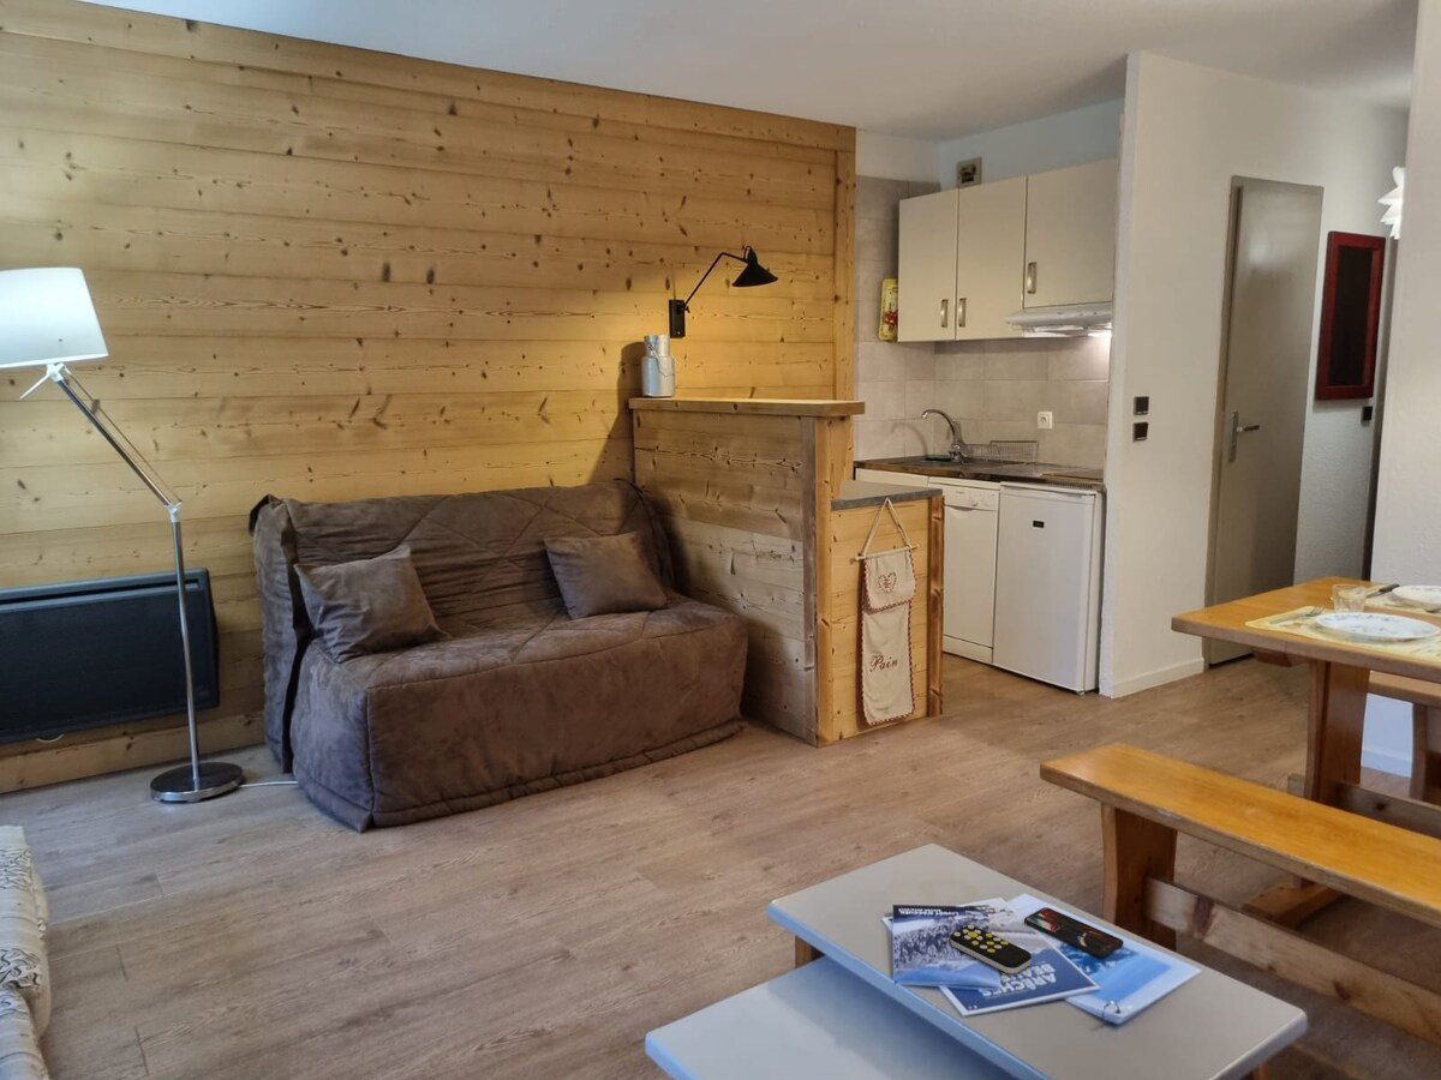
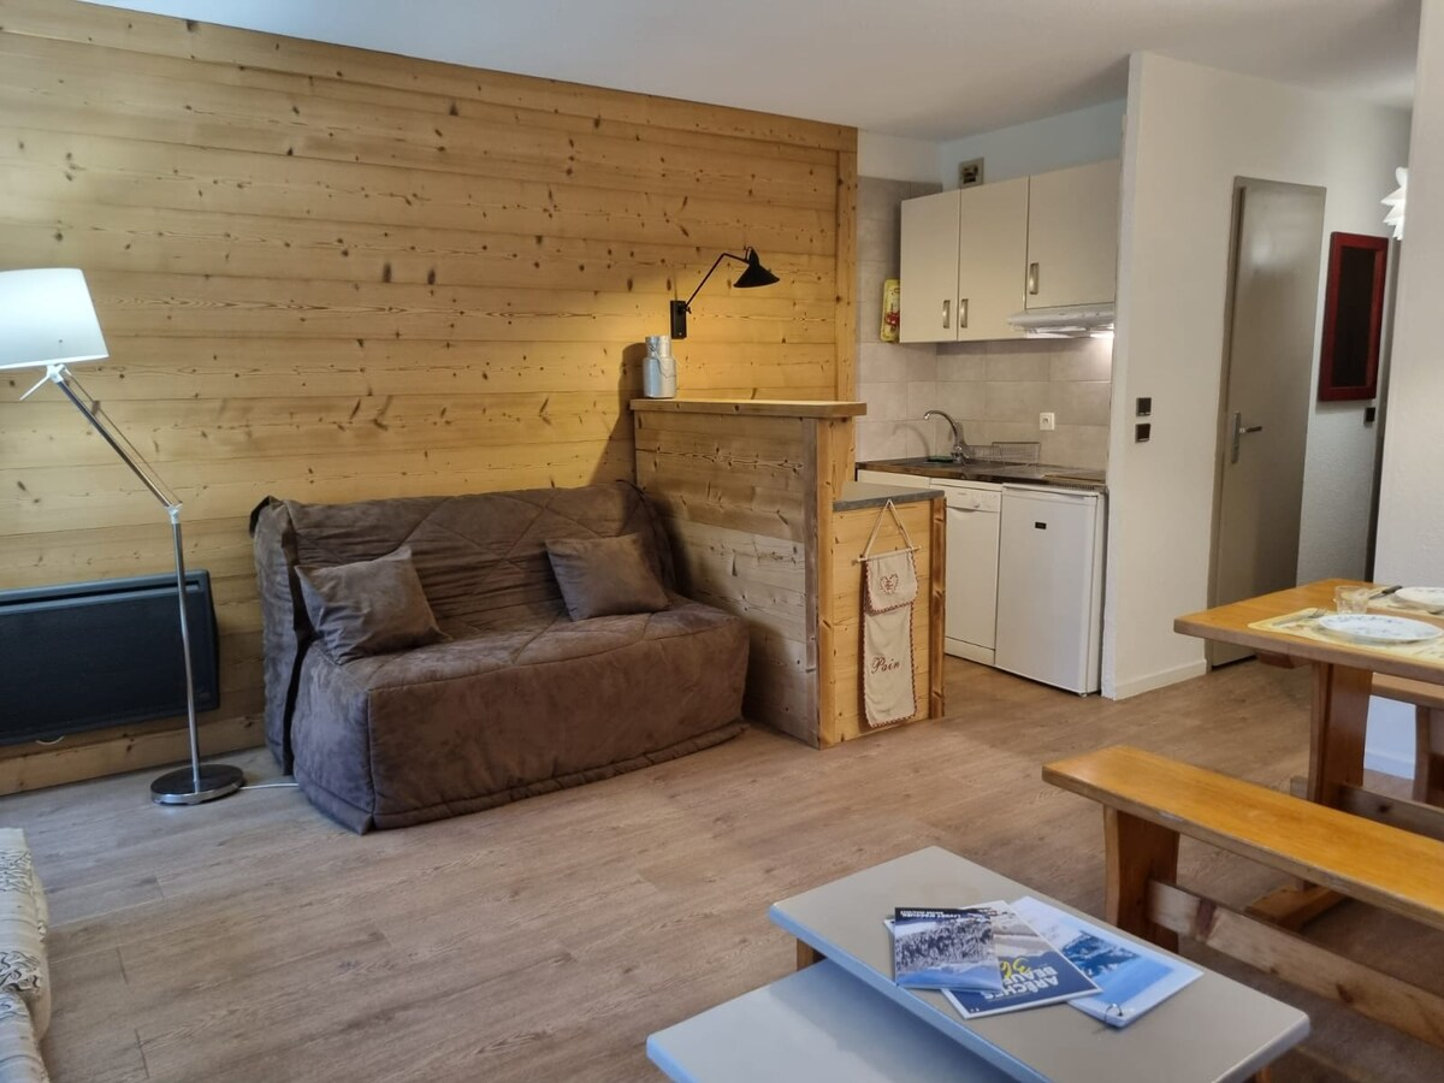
- smartphone (1072, 930)
- remote control (989, 948)
